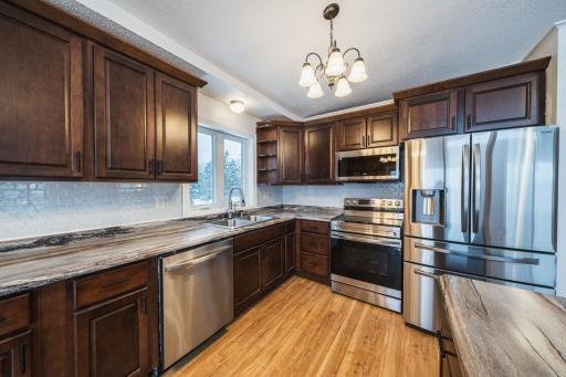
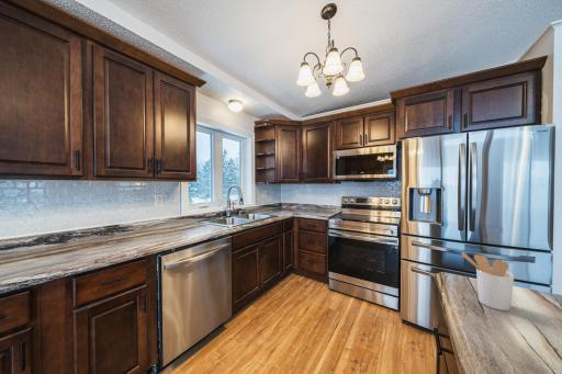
+ utensil holder (484, 277)
